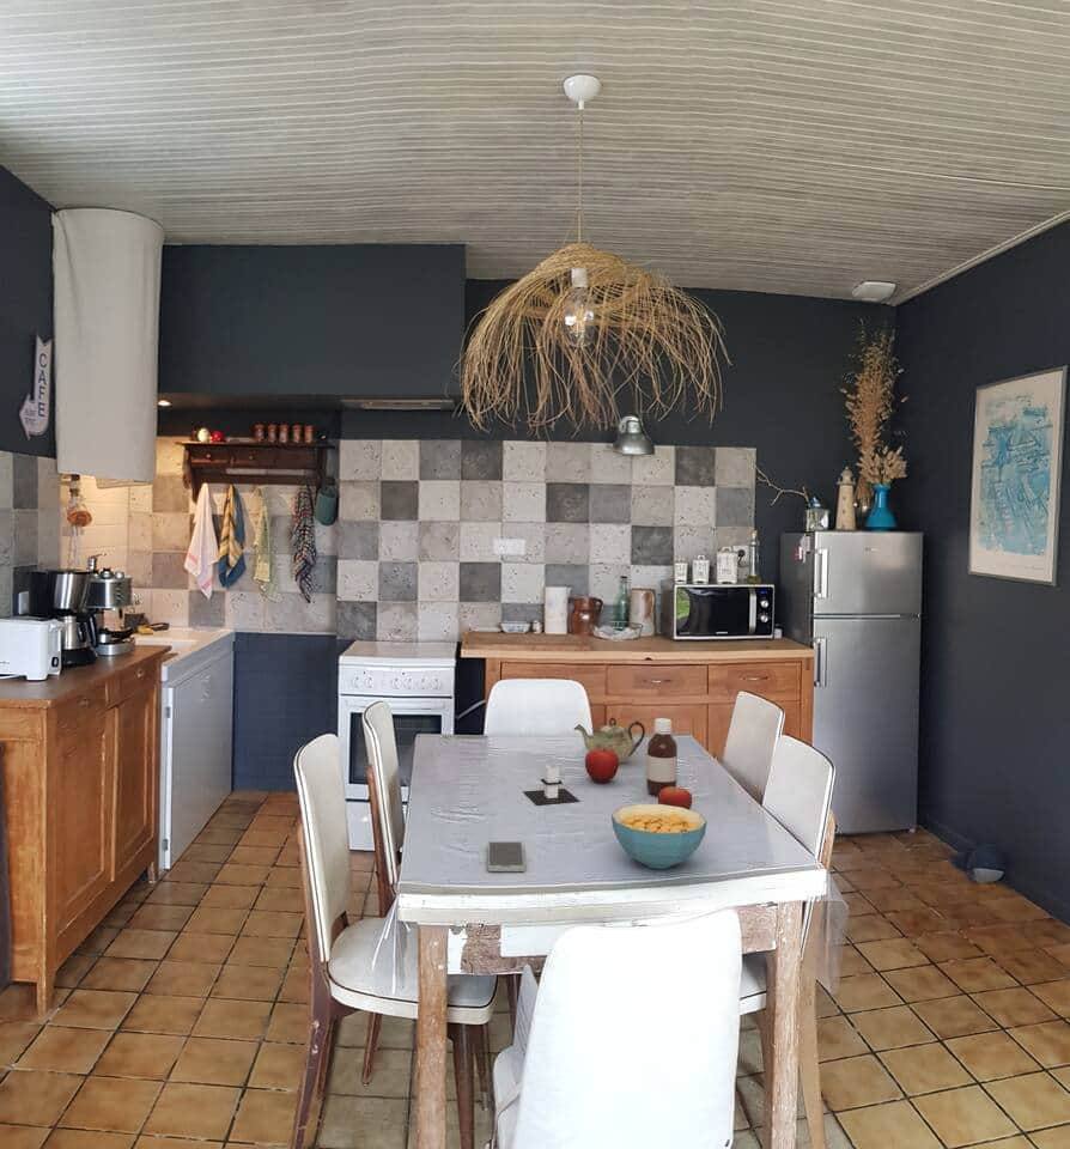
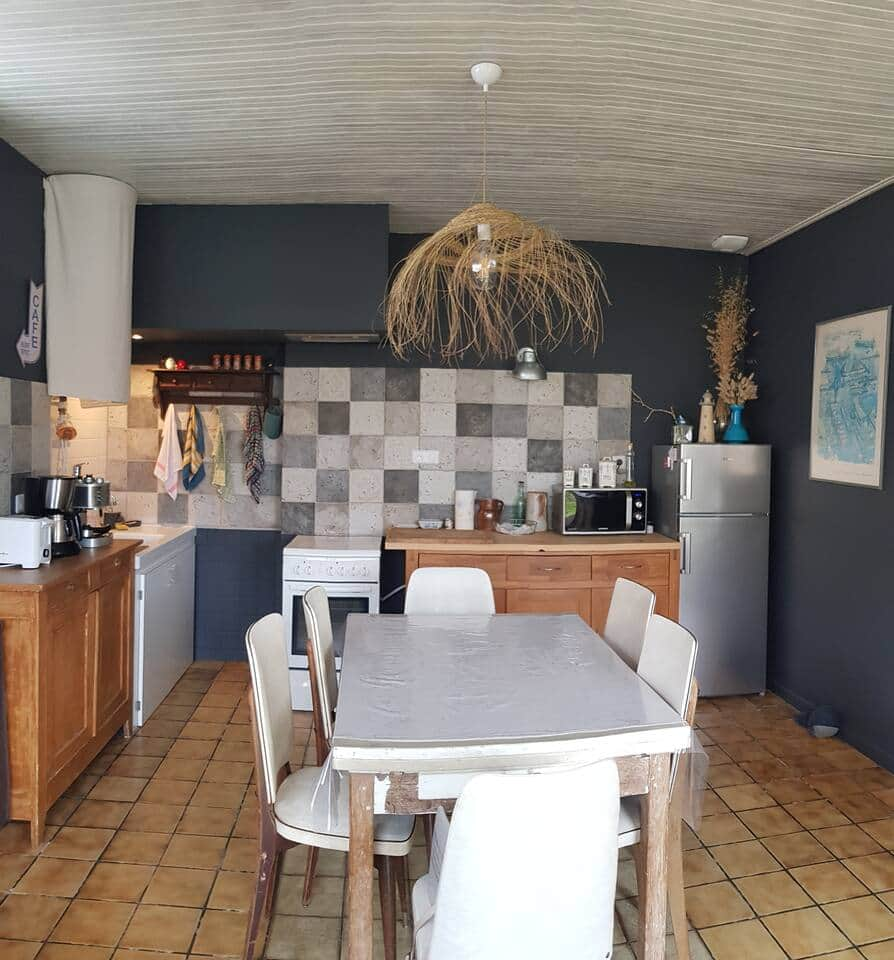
- architectural model (551, 782)
- teapot (608, 738)
- cereal bowl (657, 840)
- bottle (662, 755)
- fruit (674, 798)
- smartphone (505, 856)
- fruit (601, 764)
